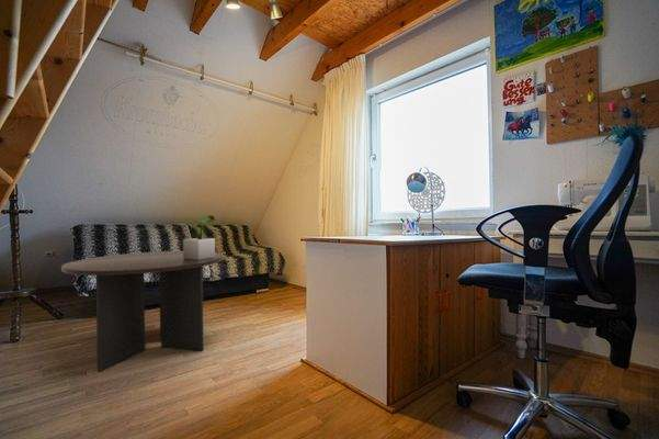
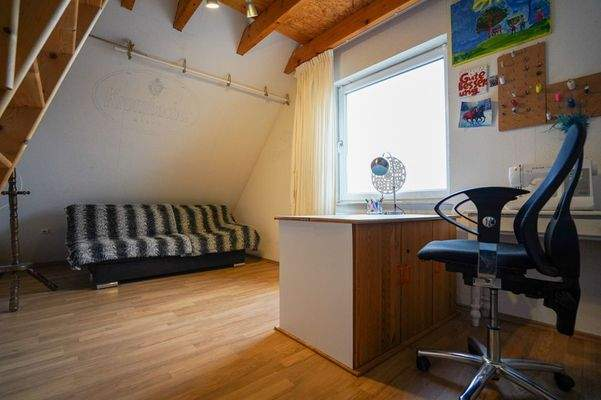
- coffee table (144, 302)
- potted plant (201, 236)
